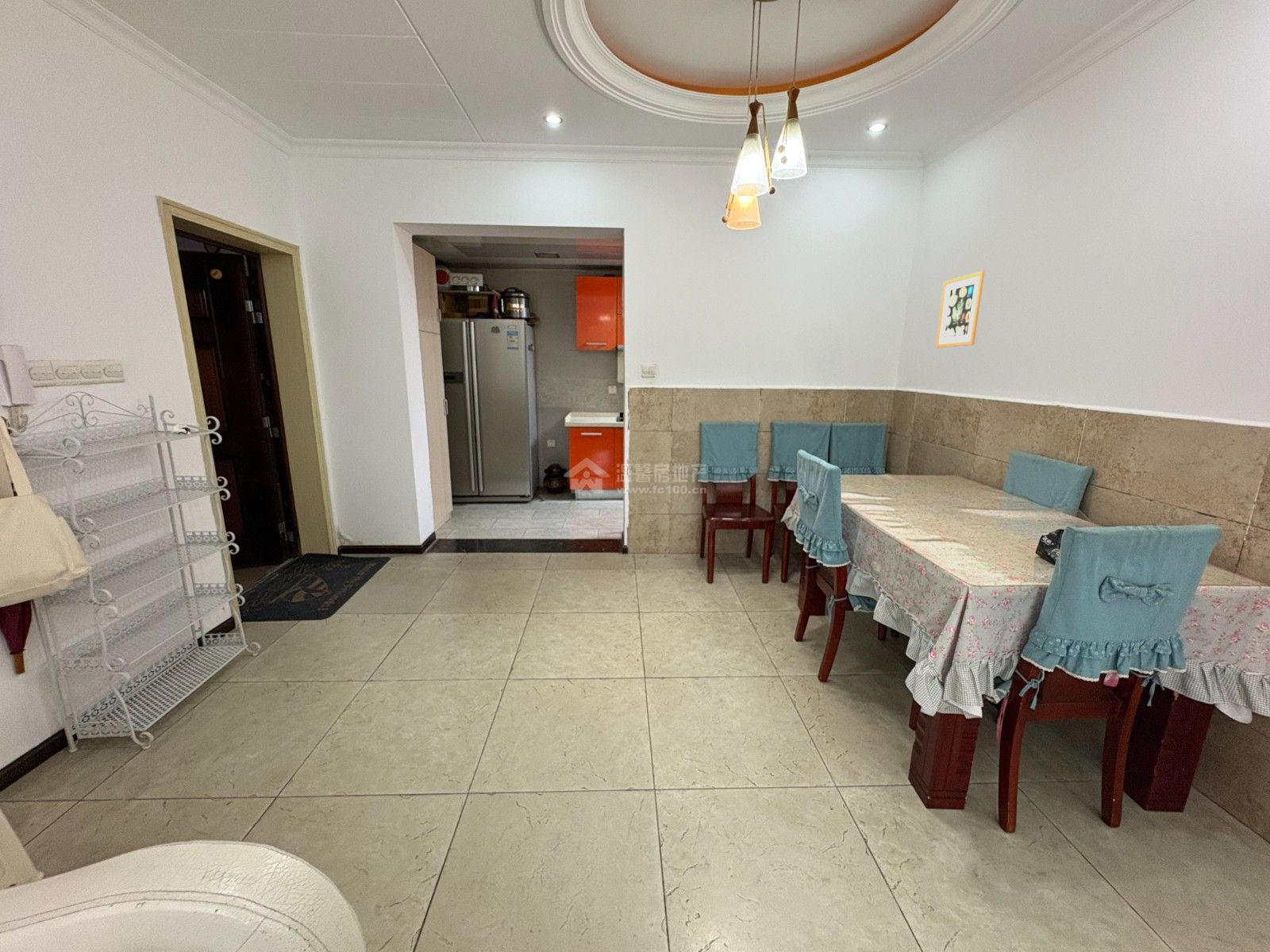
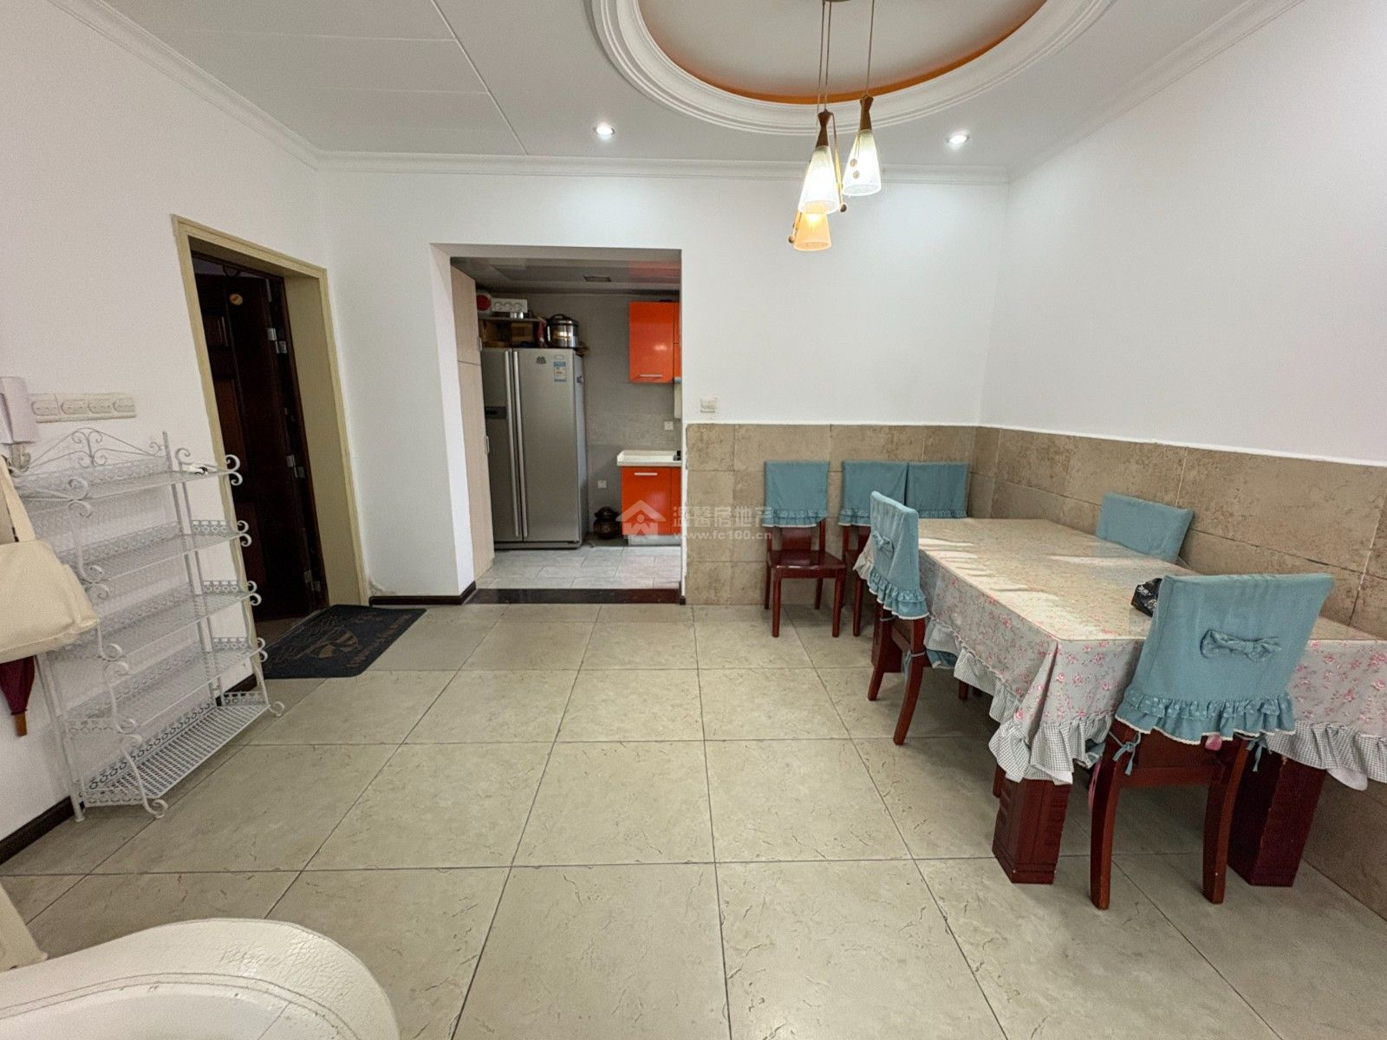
- wall art (958, 312)
